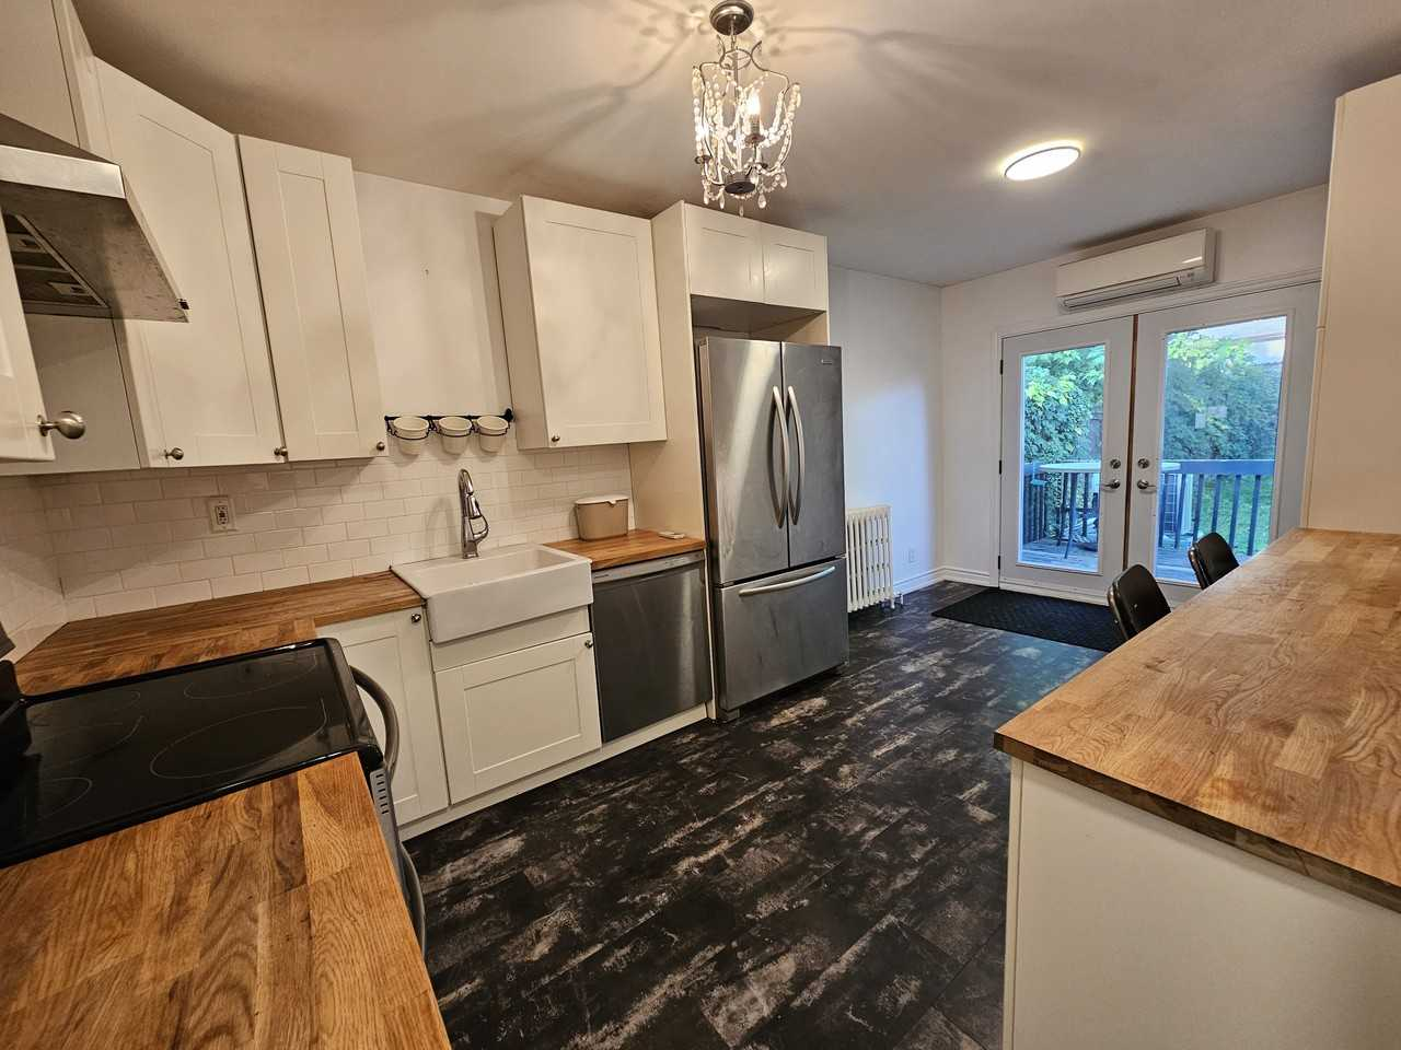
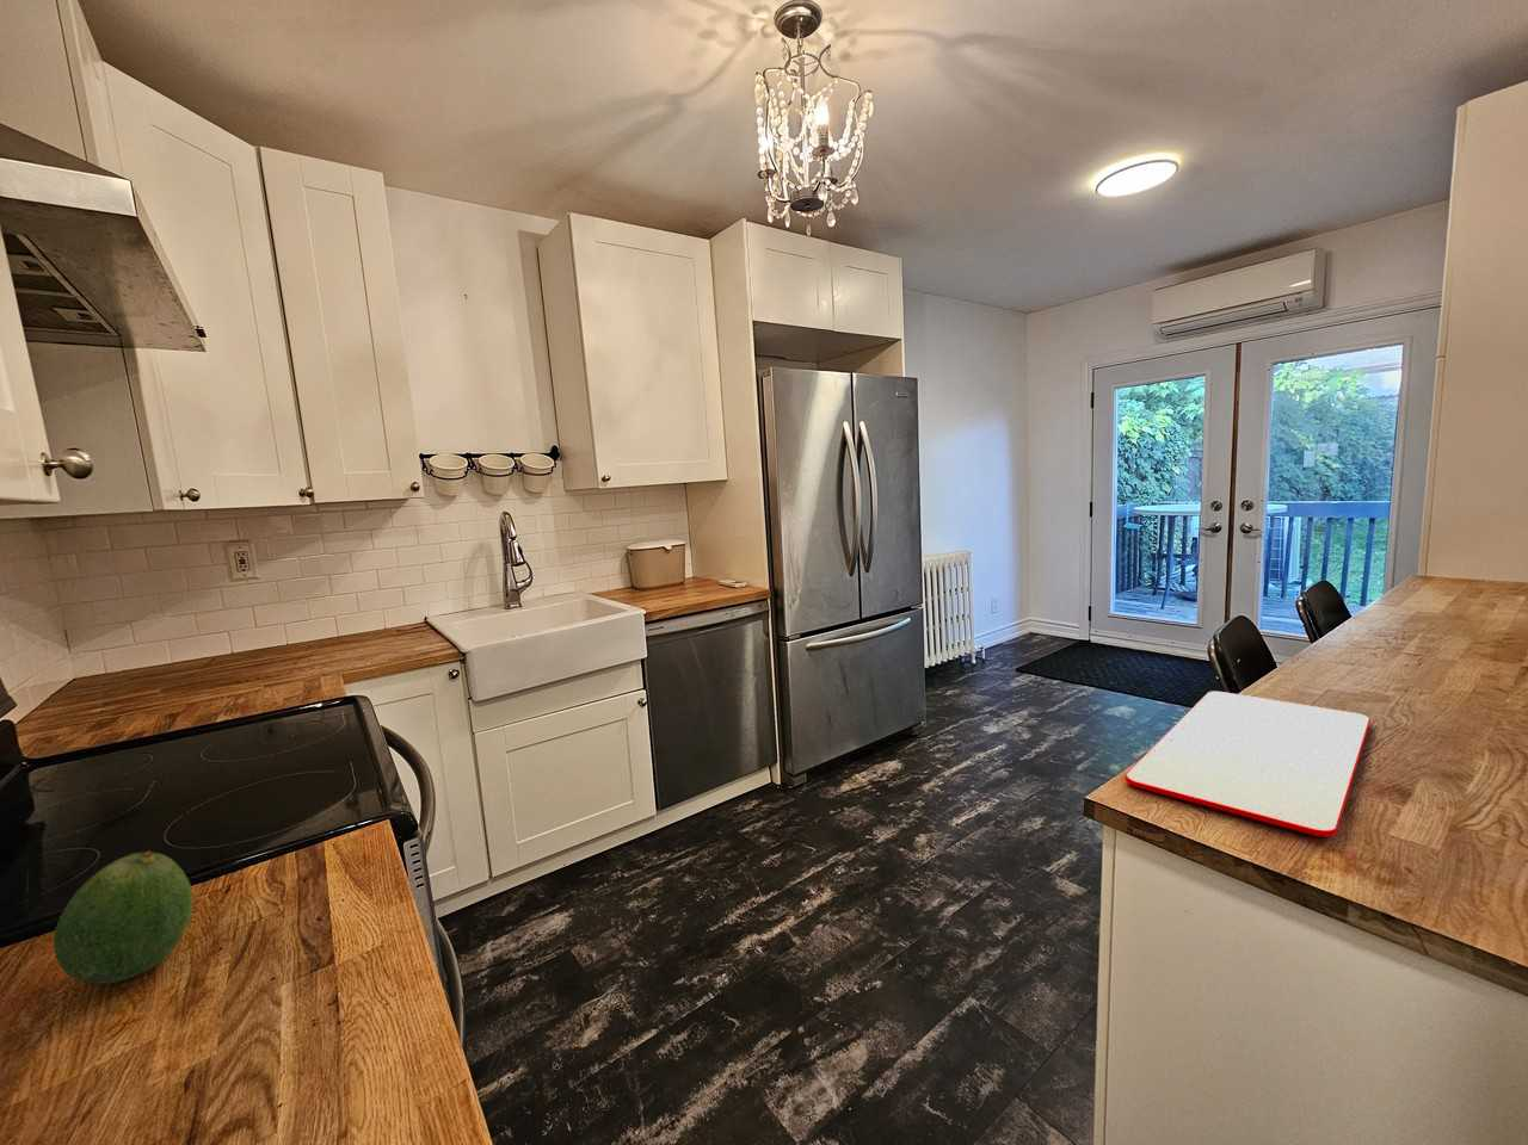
+ cutting board (1256, 747)
+ fruit (126, 914)
